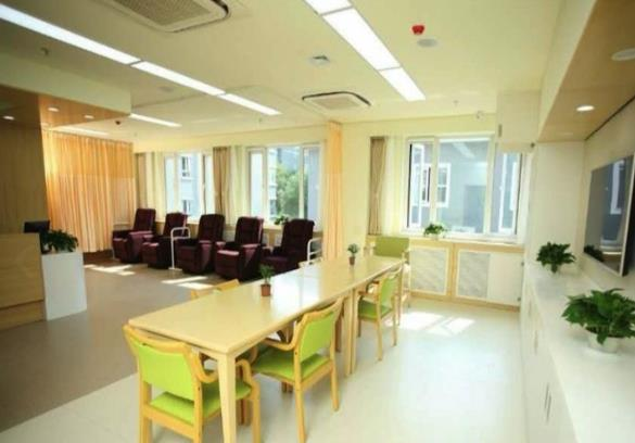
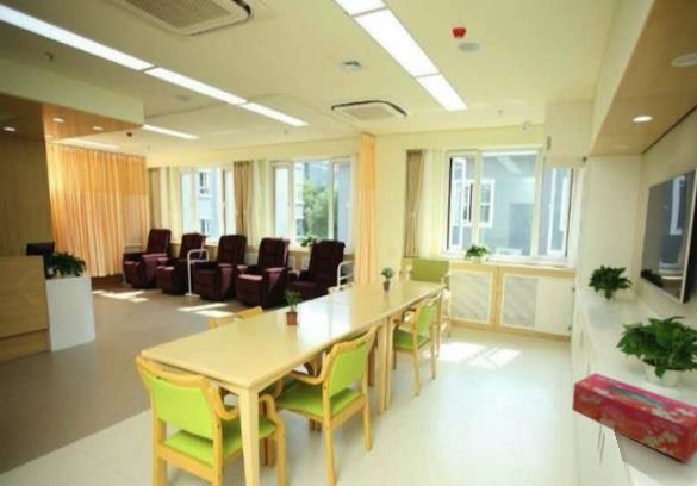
+ tissue box (634, 411)
